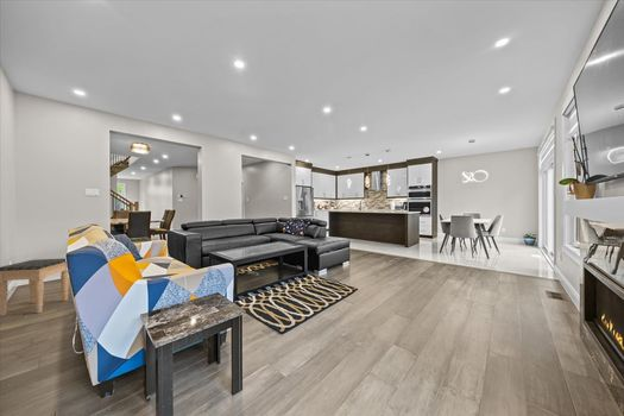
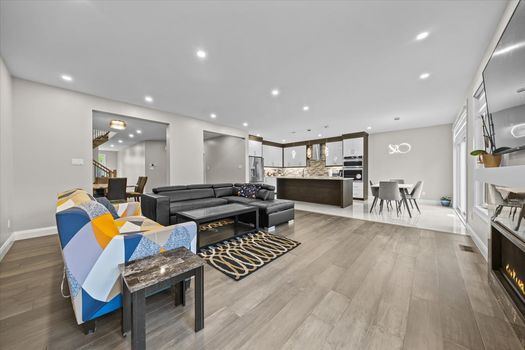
- footstool (36, 284)
